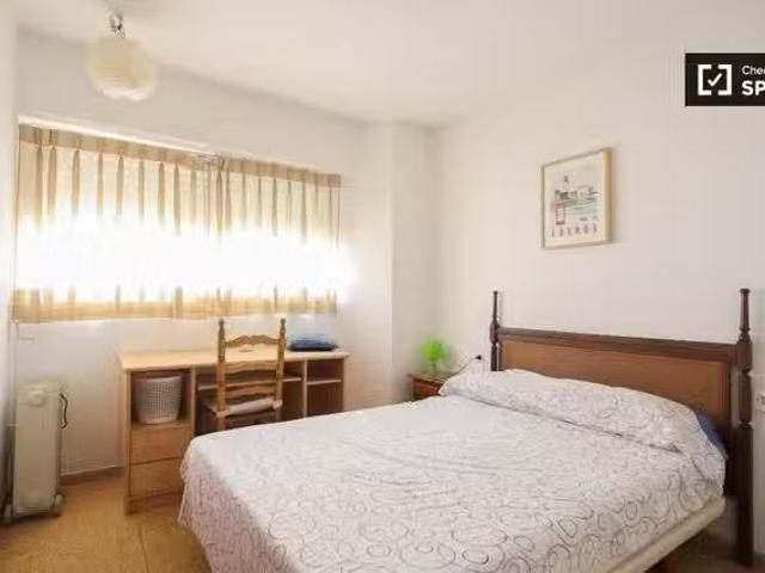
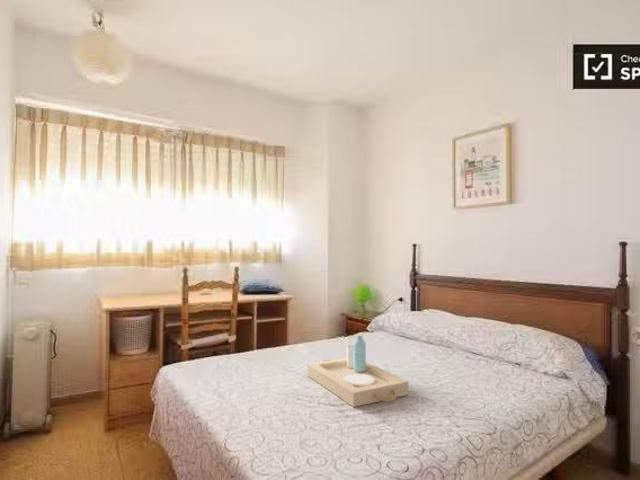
+ serving tray (354, 362)
